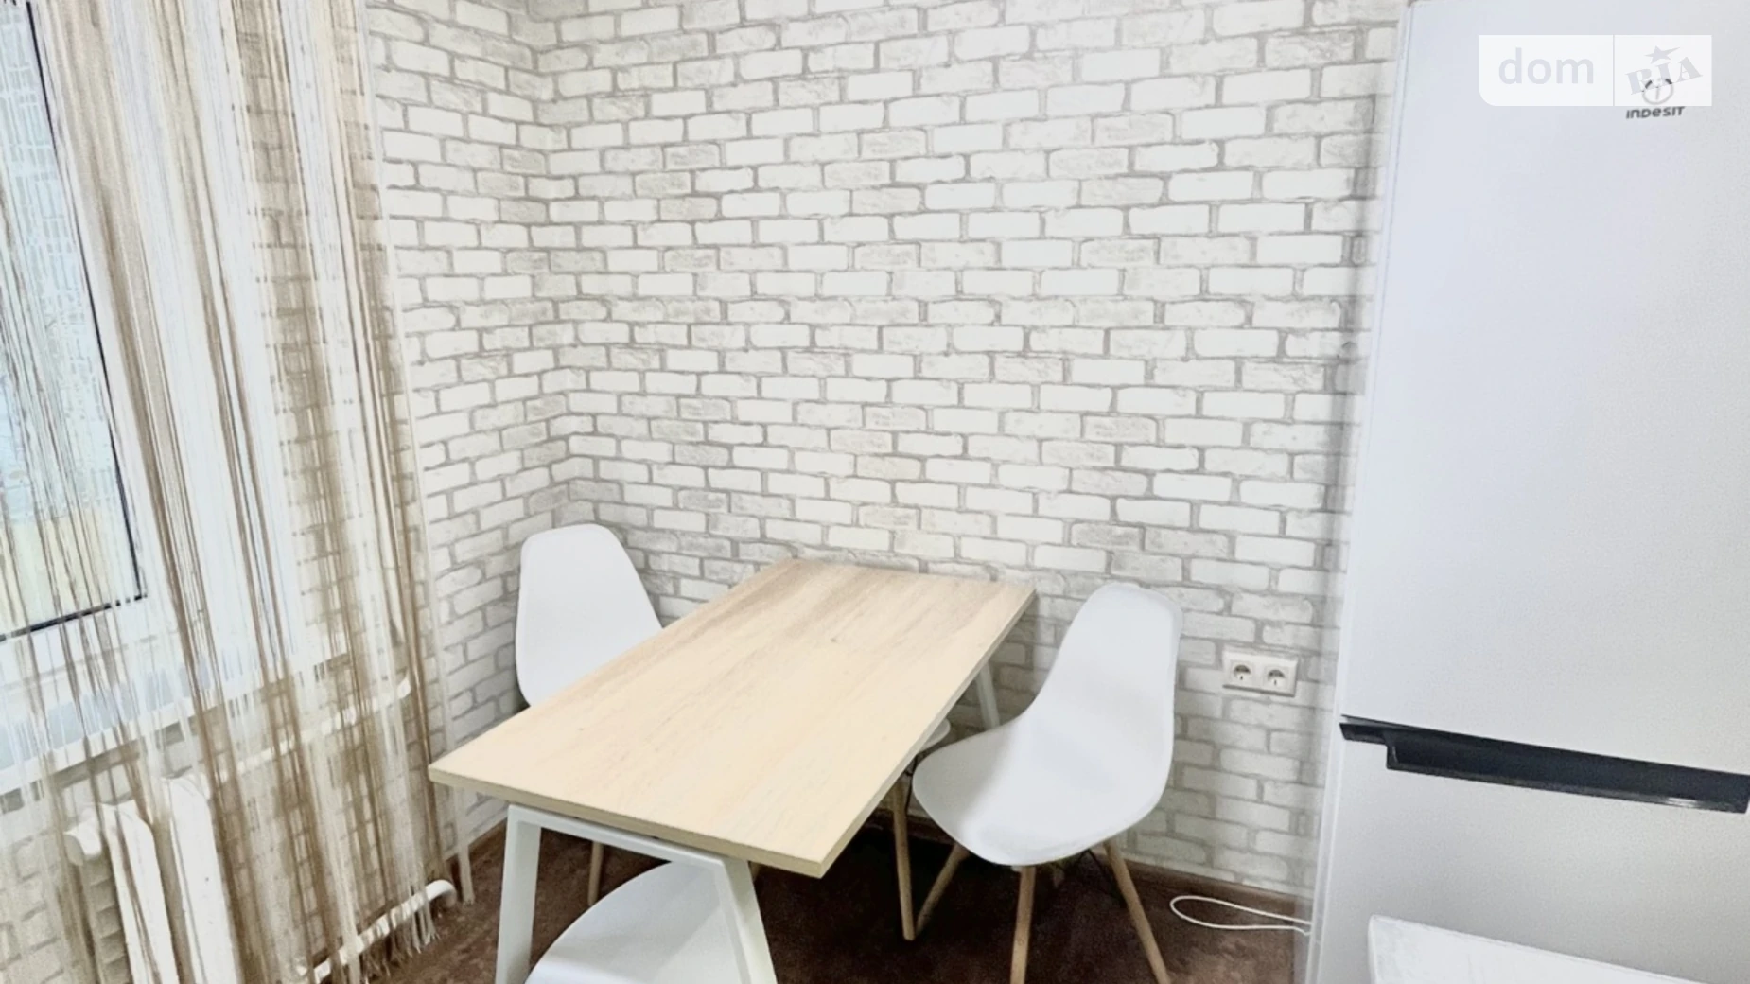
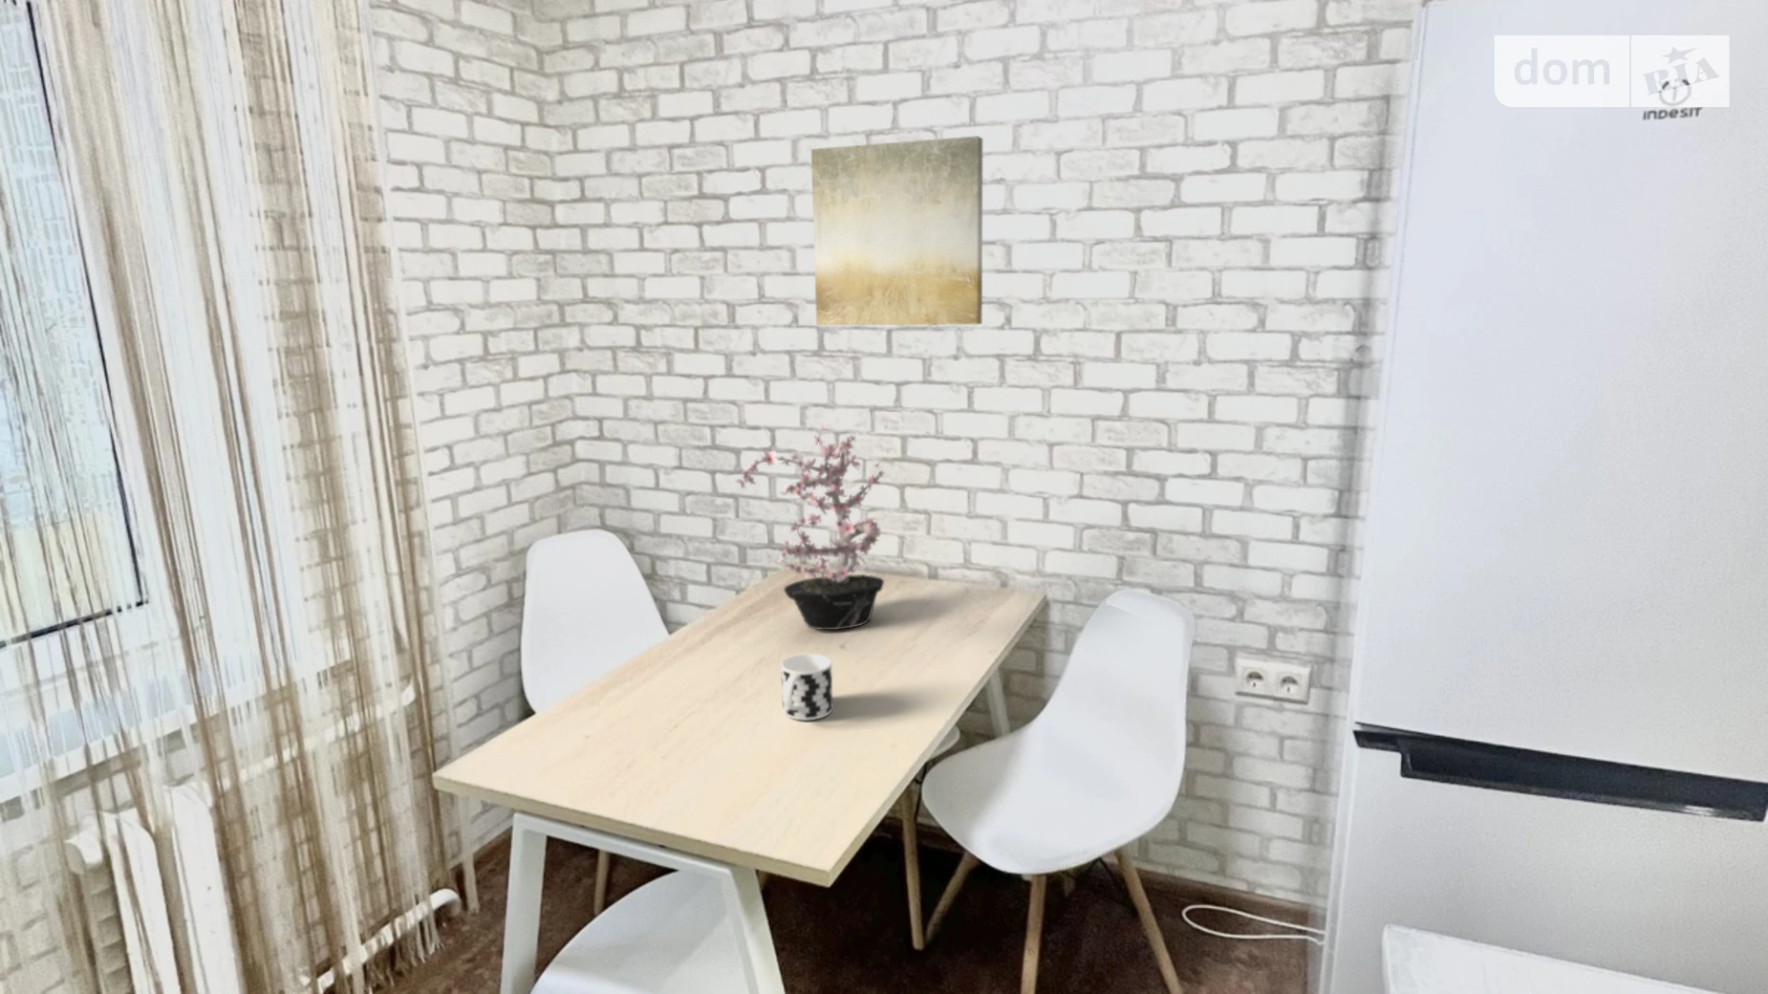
+ potted plant (815, 526)
+ wall art (895, 235)
+ cup (803, 689)
